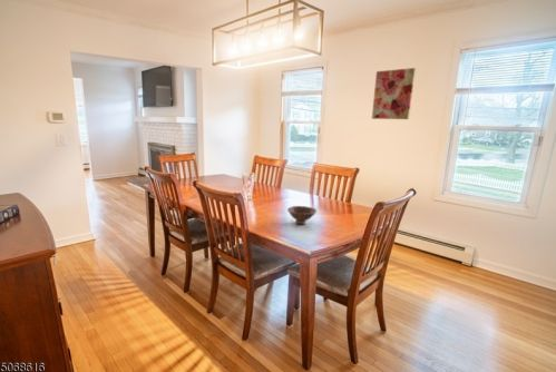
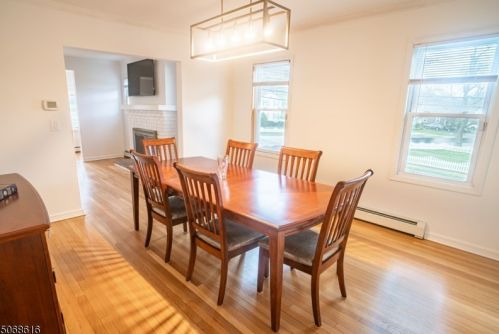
- wall art (392, 95)
- bowl (301, 216)
